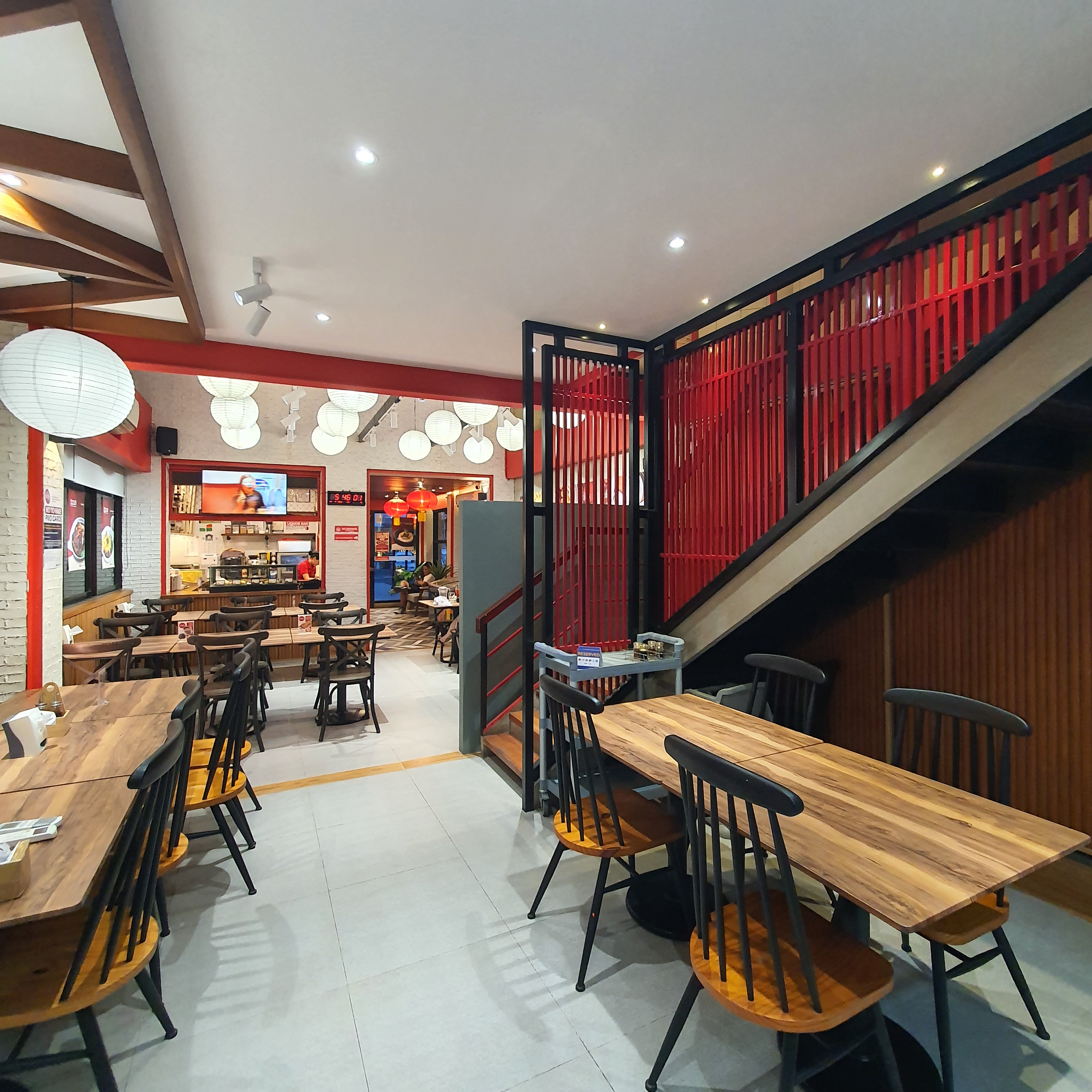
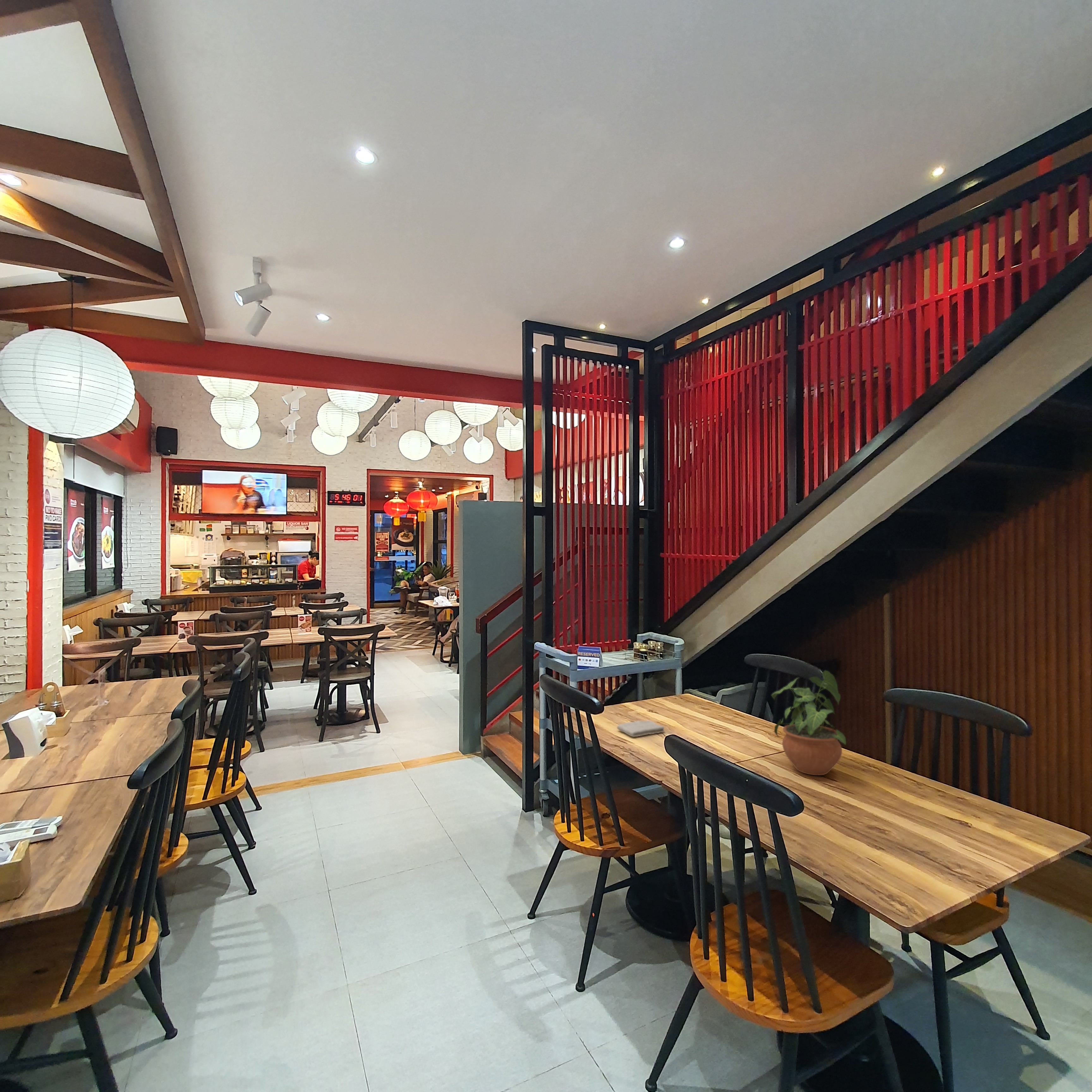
+ washcloth (641, 728)
+ potted plant (816, 719)
